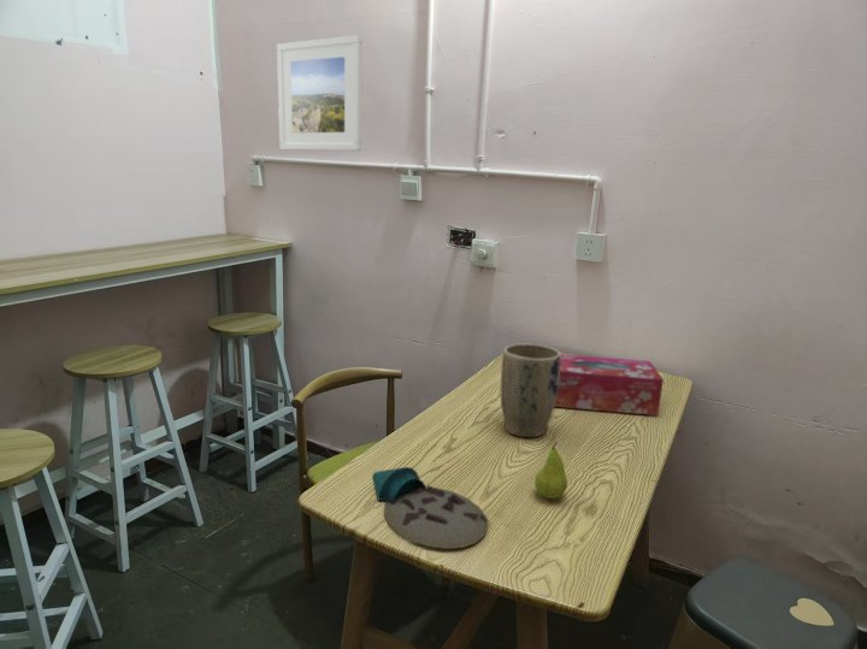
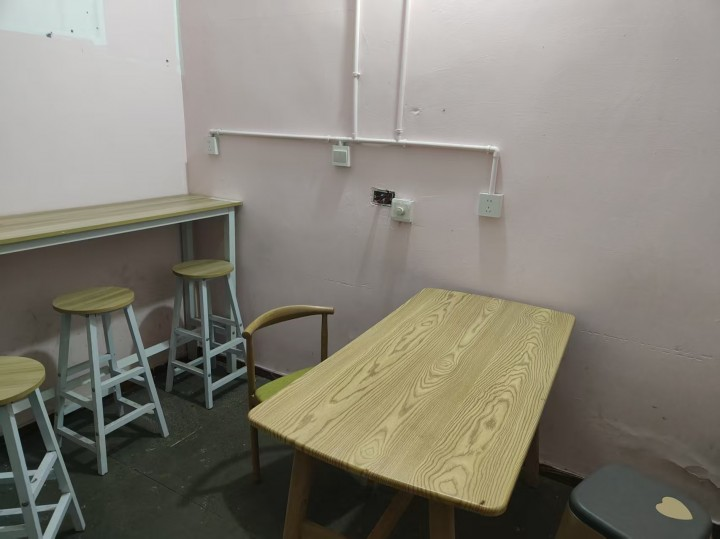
- fruit (552, 467)
- plant pot (529, 390)
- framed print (318, 96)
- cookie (418, 495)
- tissue box (598, 382)
